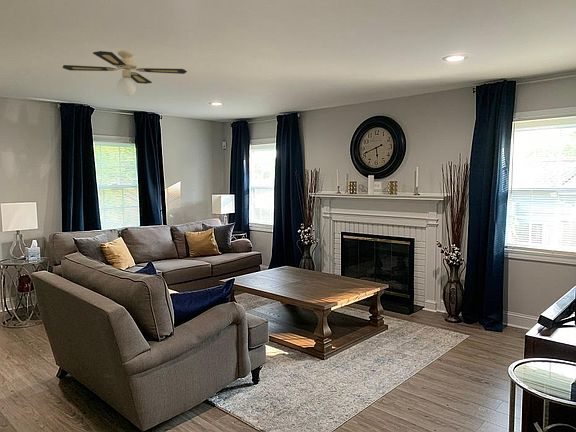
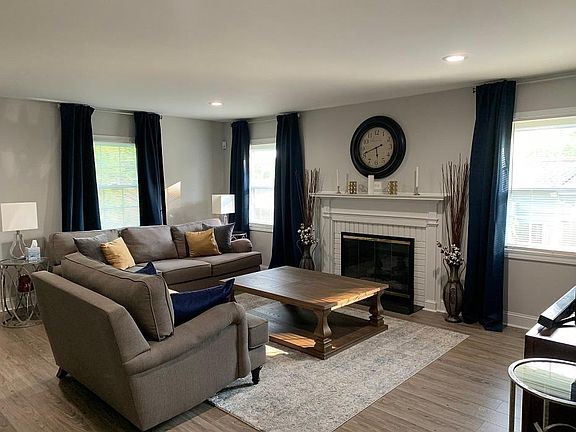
- ceiling fan (126, 74)
